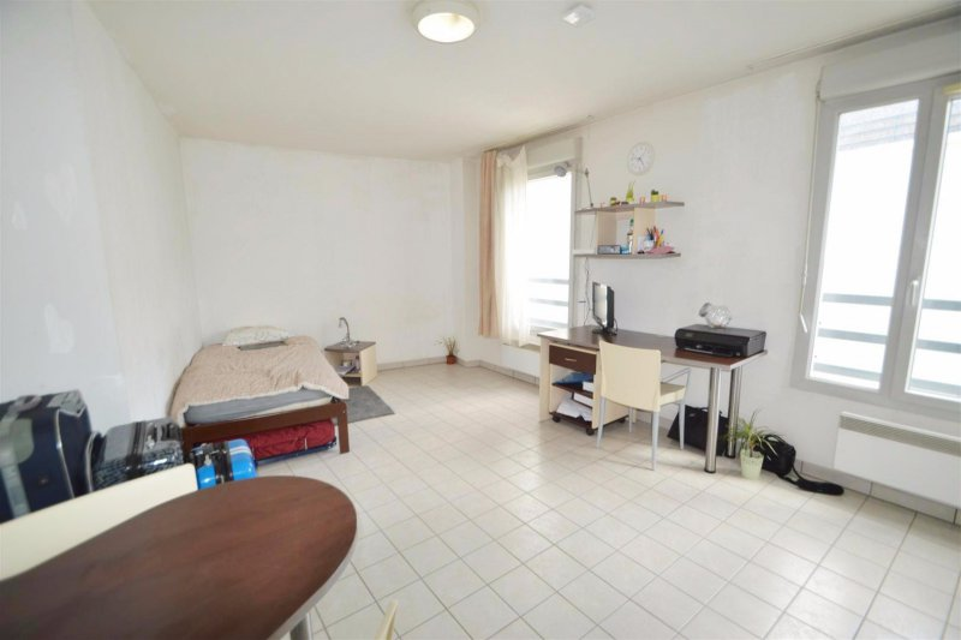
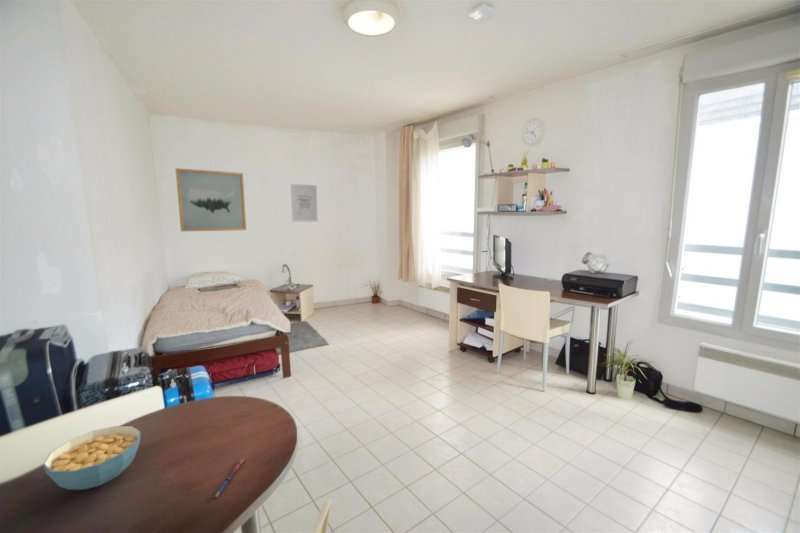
+ cereal bowl (97, 463)
+ wall art (304, 203)
+ pen (230, 475)
+ wall art (212, 201)
